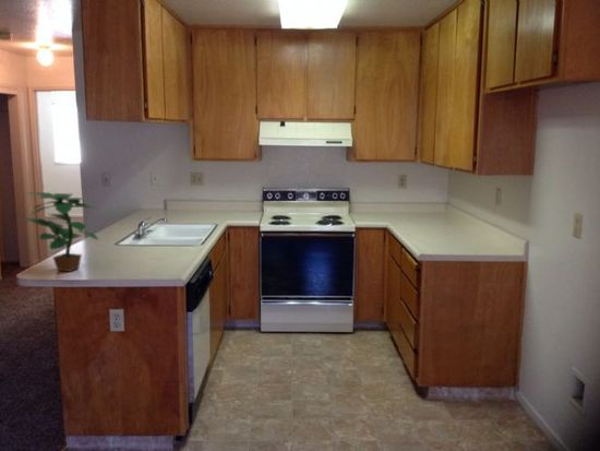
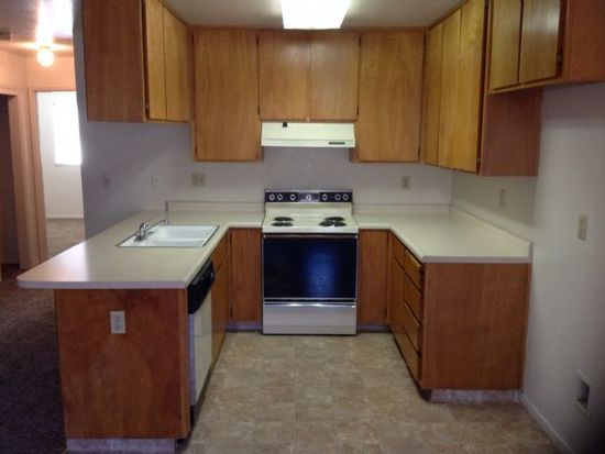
- potted plant (61, 230)
